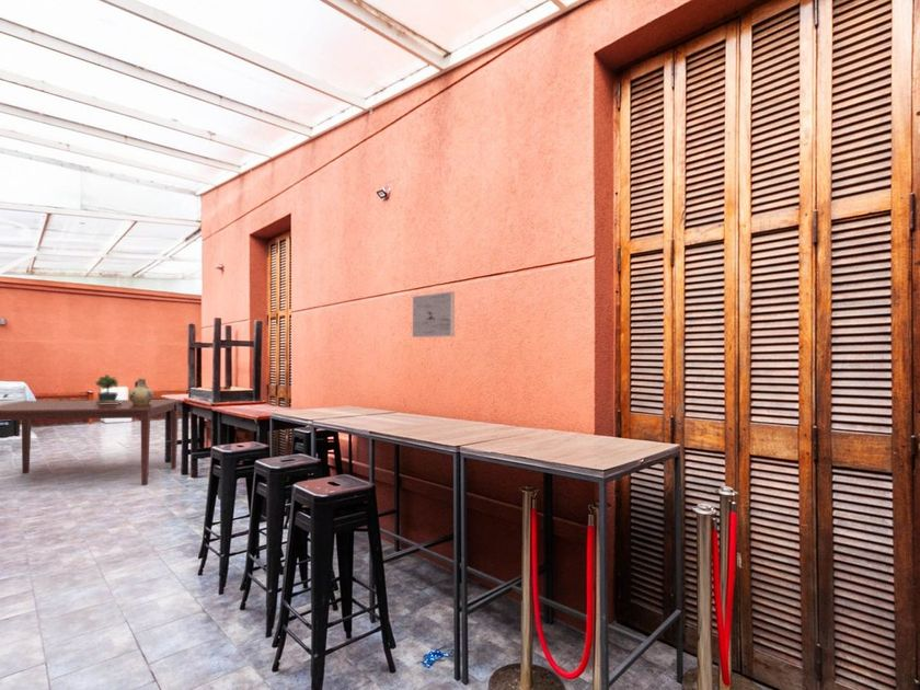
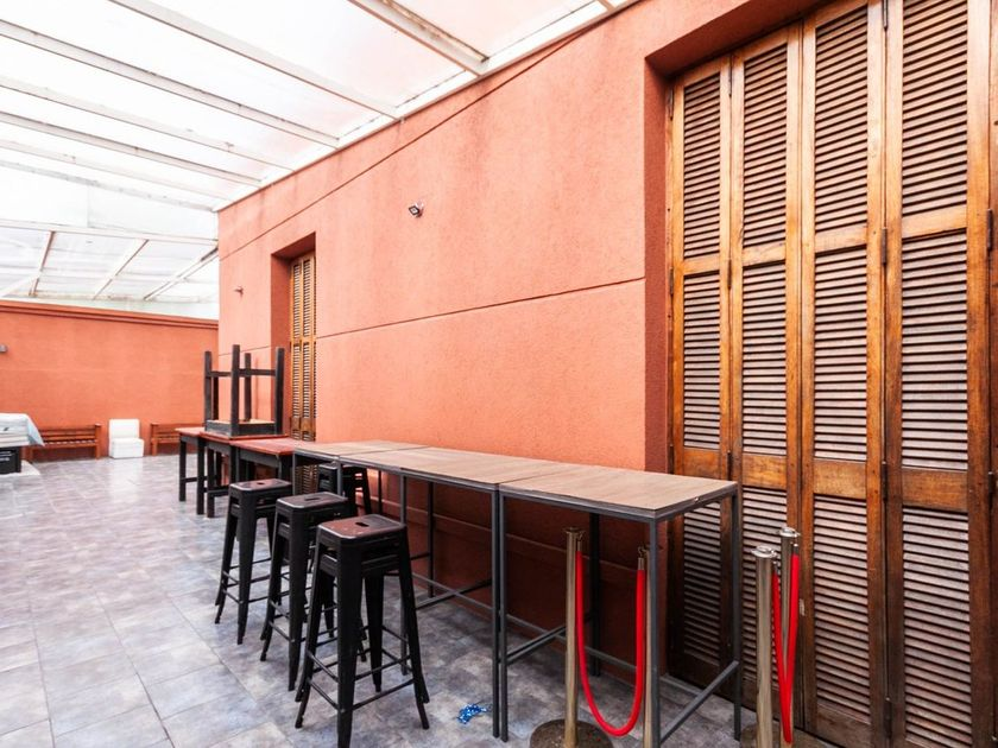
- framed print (432, 315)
- potted plant (105, 388)
- ceramic jug (141, 390)
- dining table (76, 418)
